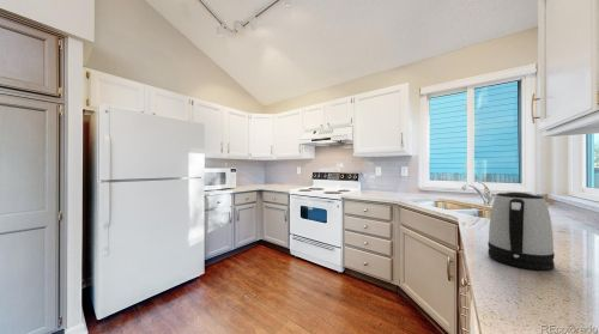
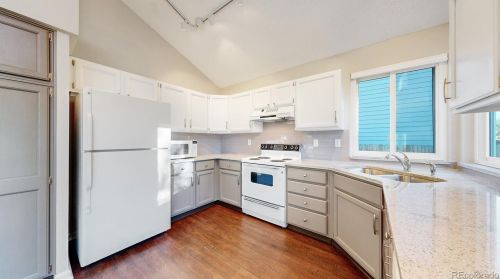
- kettle (518, 226)
